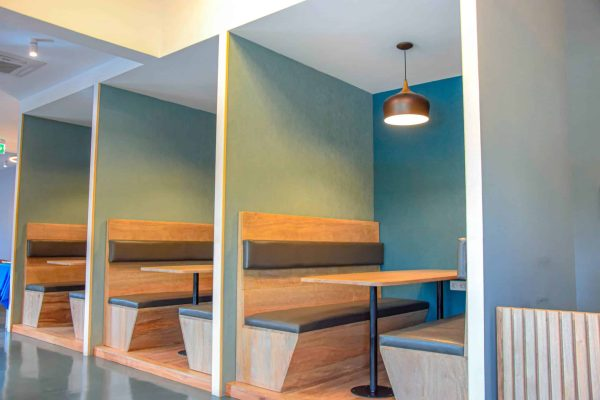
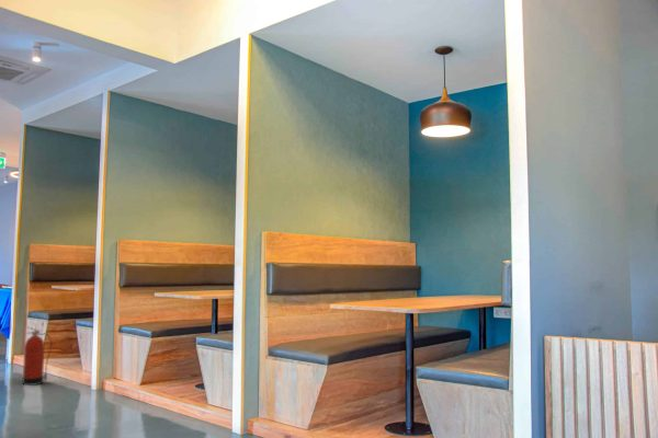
+ fire extinguisher (37, 354)
